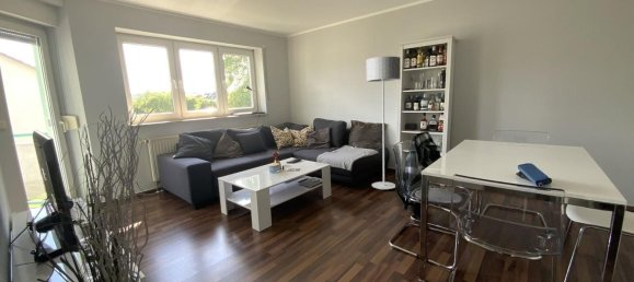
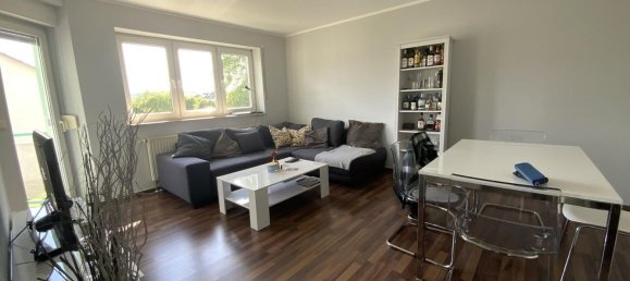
- floor lamp (383, 125)
